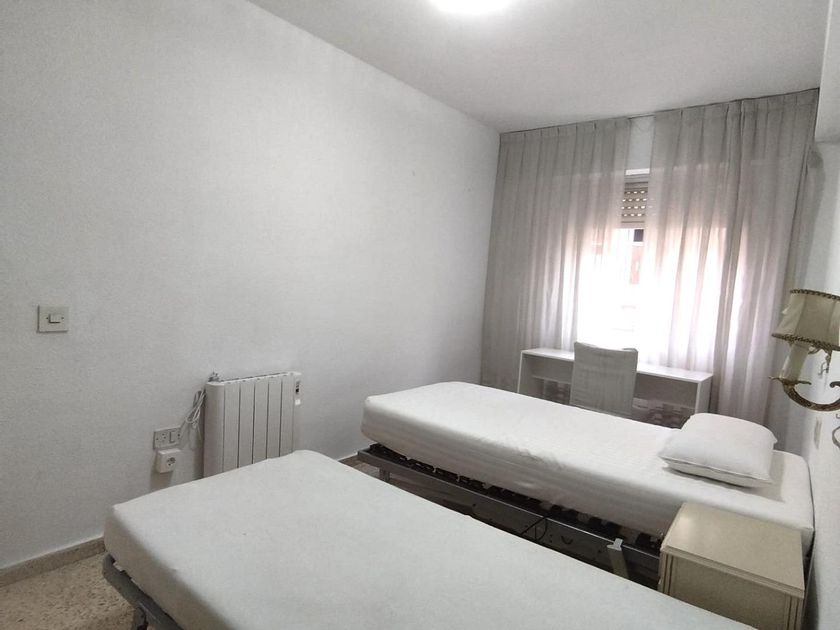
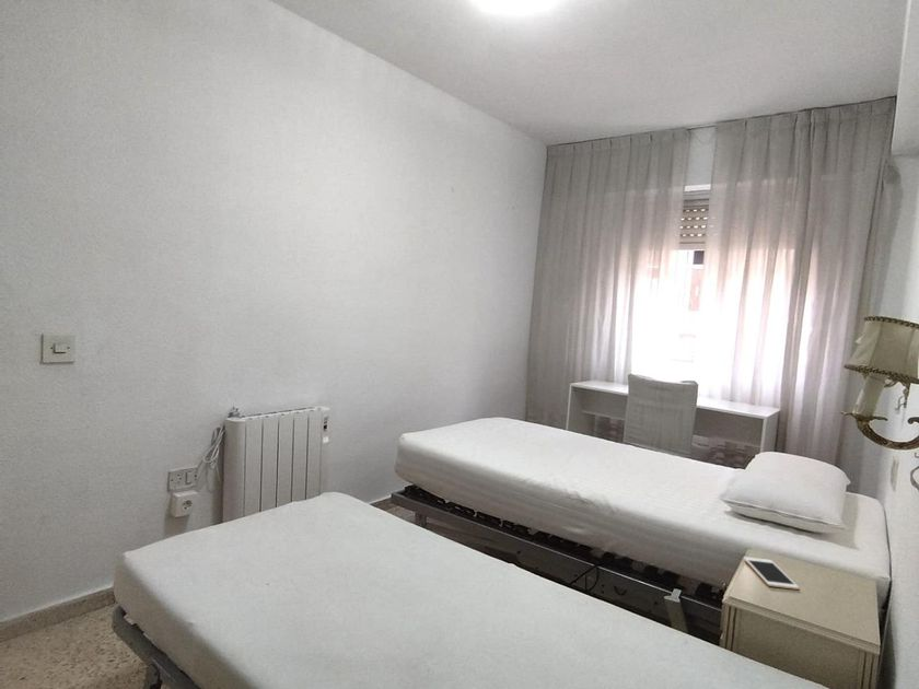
+ cell phone (769, 572)
